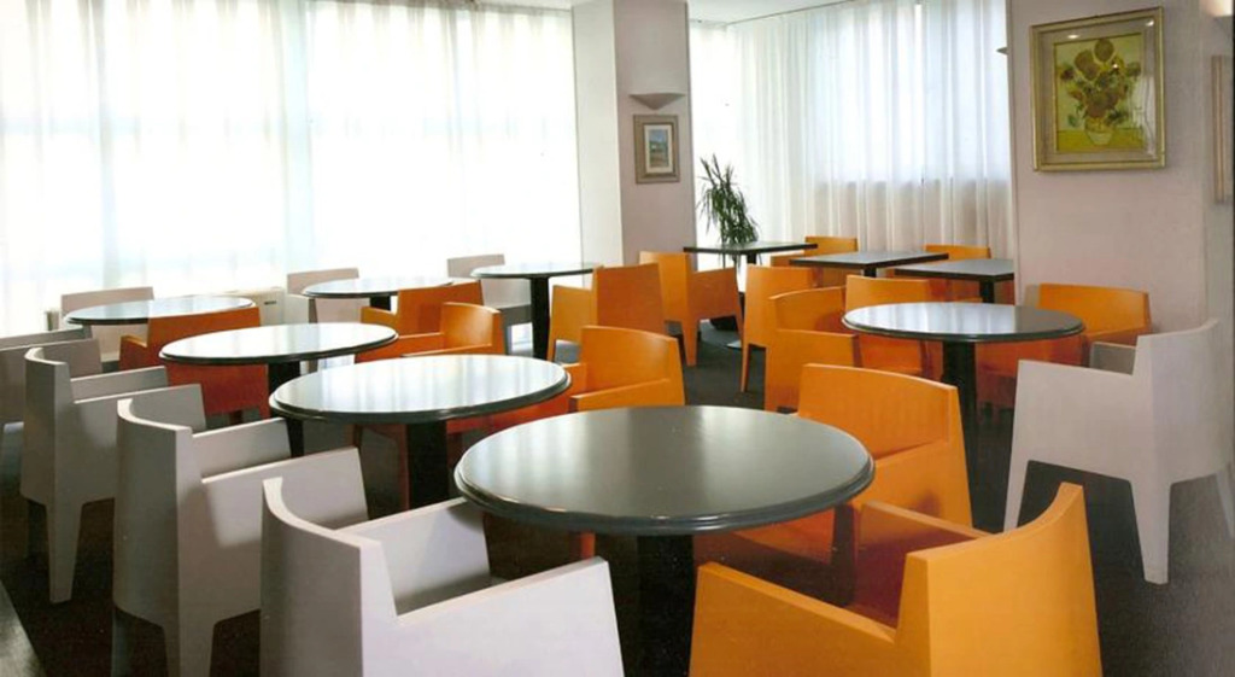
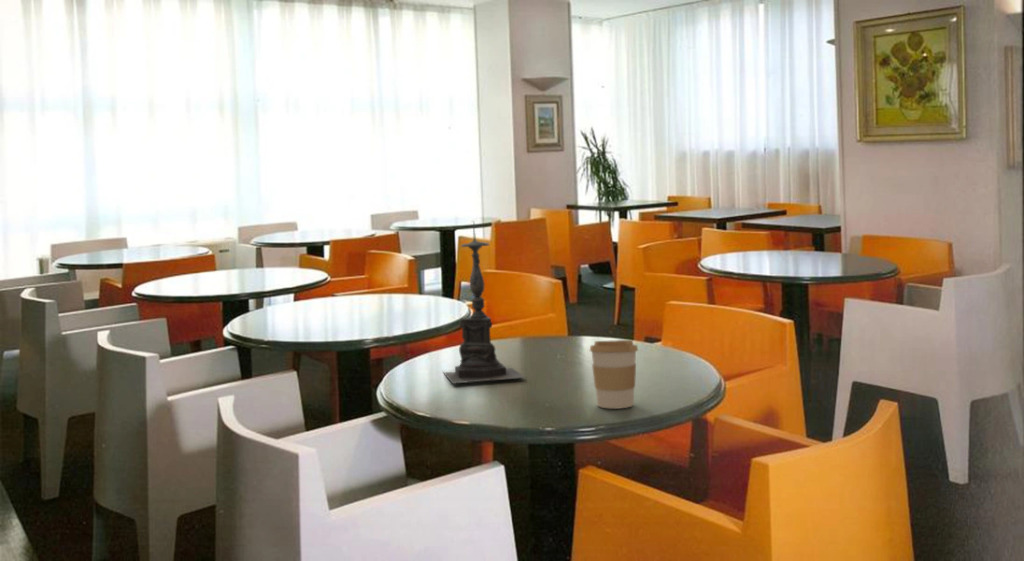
+ candle holder (479, 298)
+ coffee cup (614, 371)
